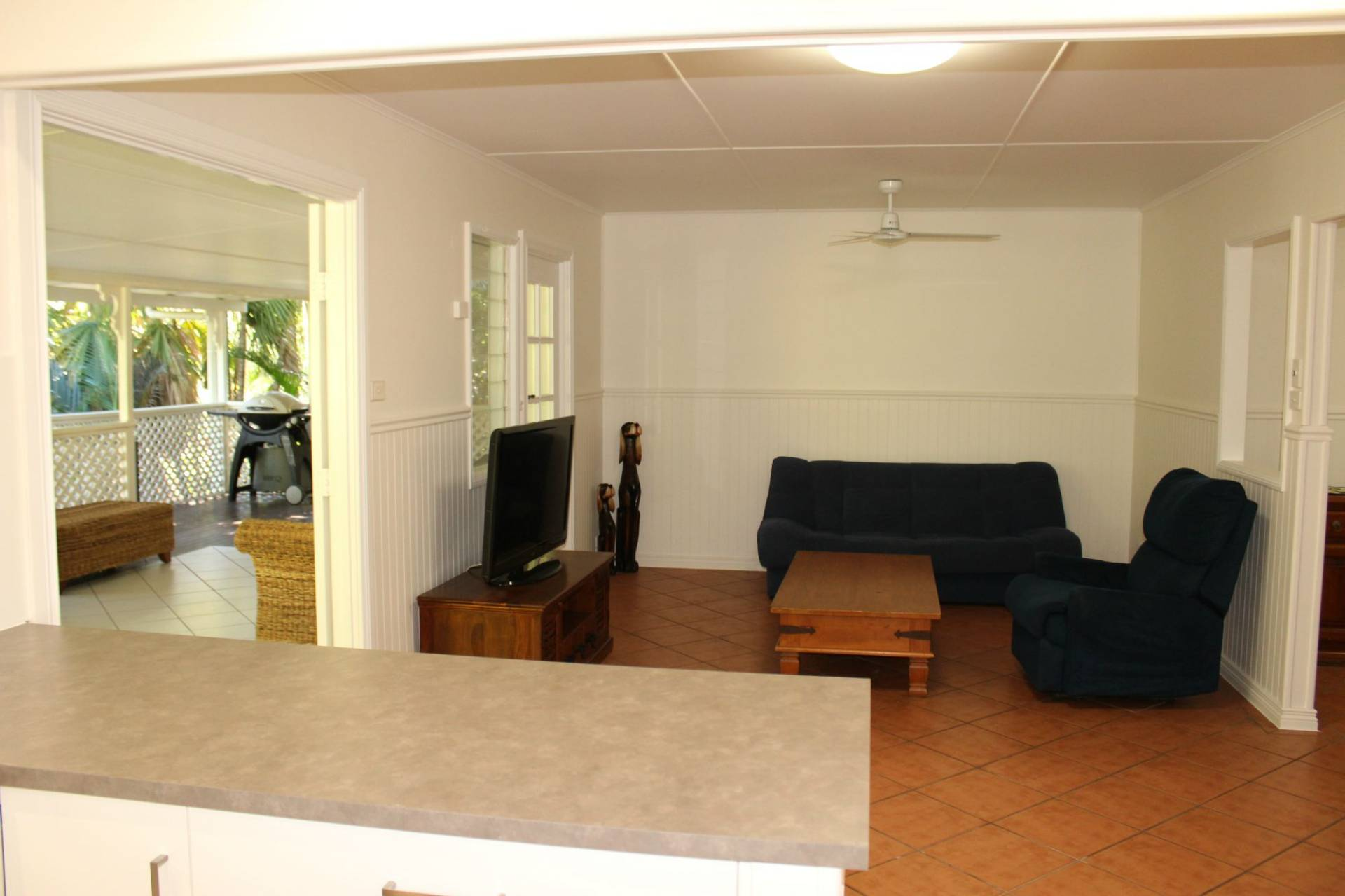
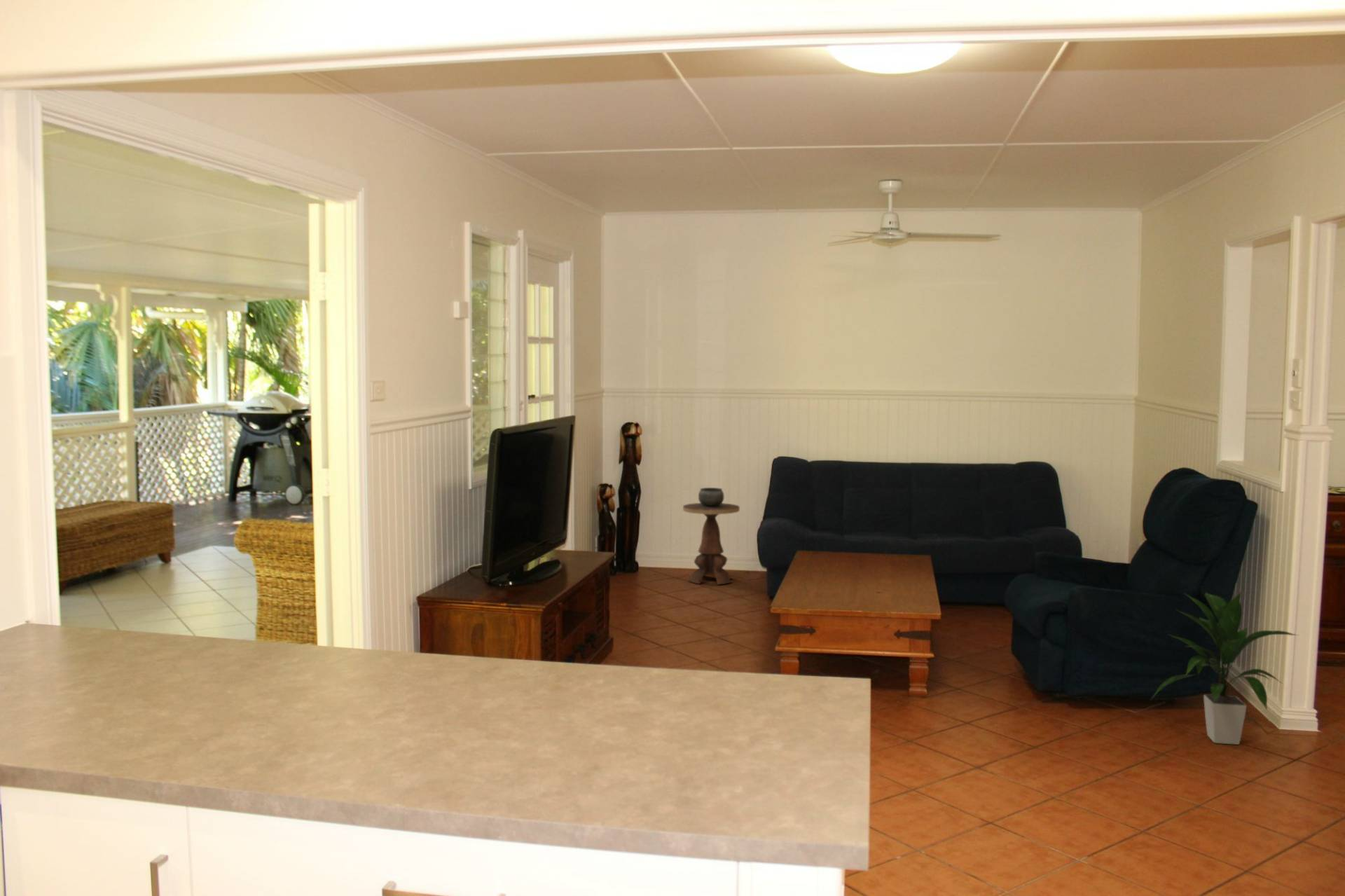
+ indoor plant (1221, 663)
+ side table (710, 535)
